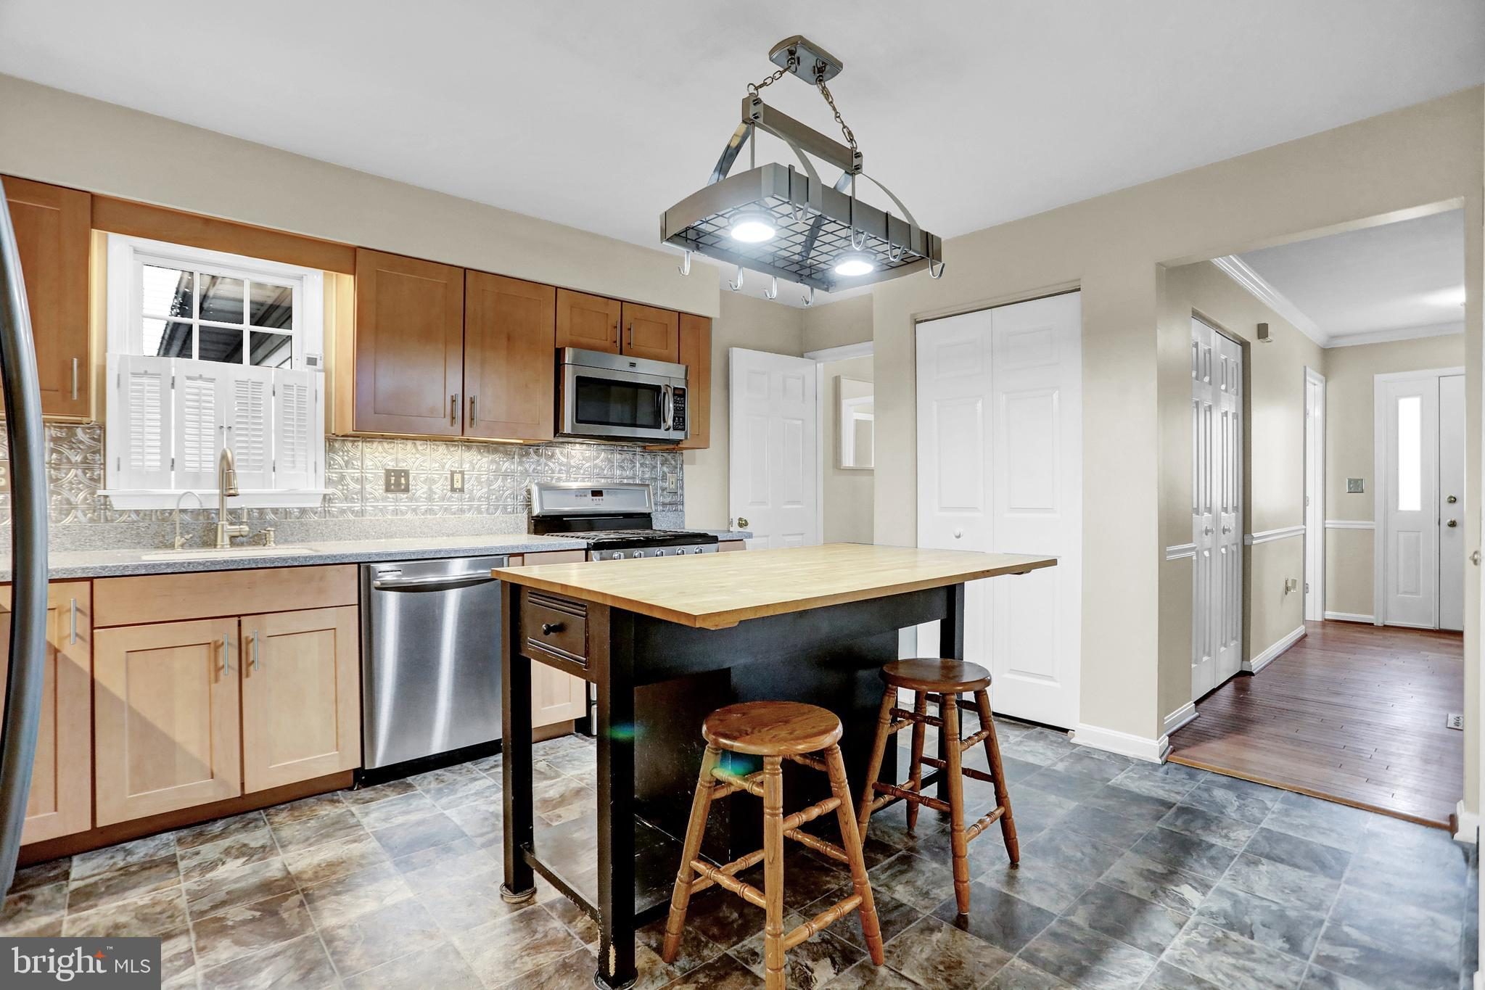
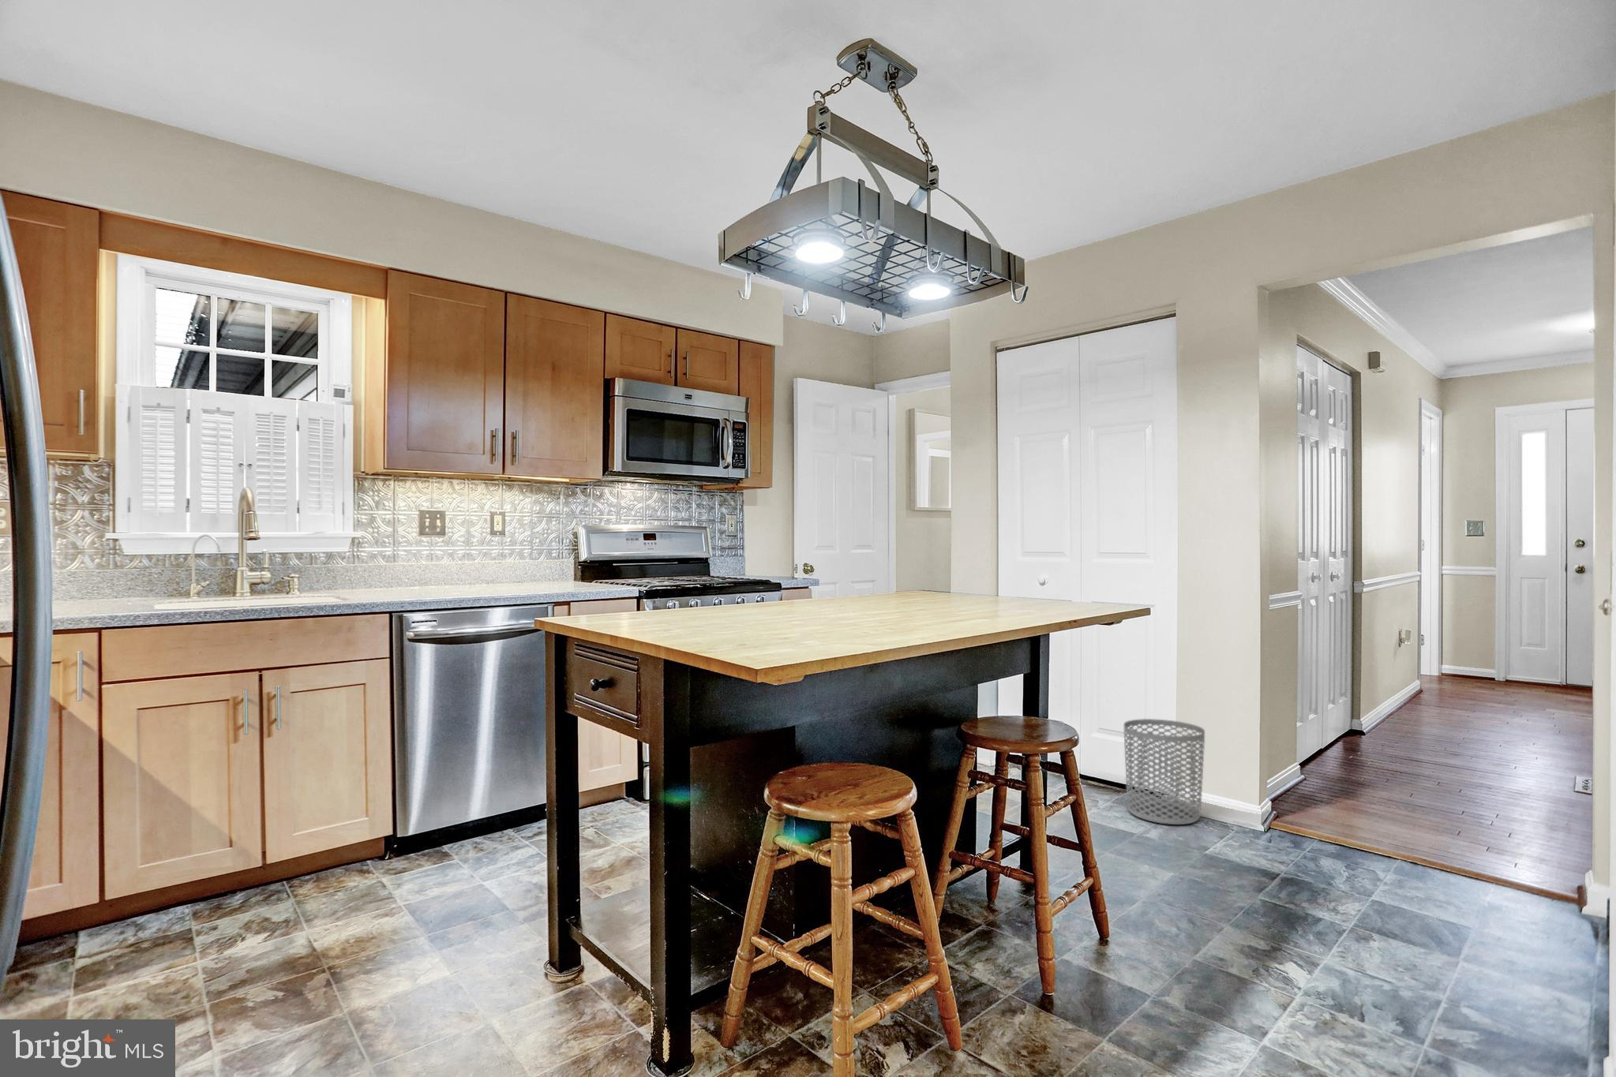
+ waste bin (1163, 772)
